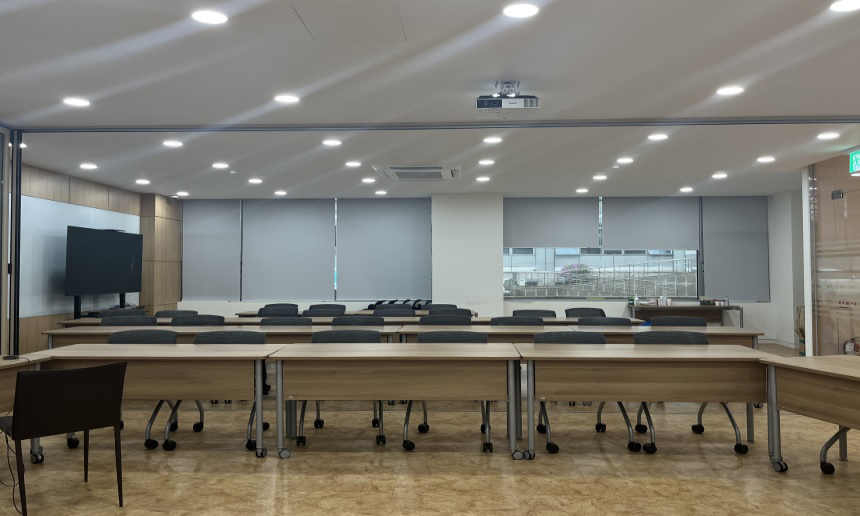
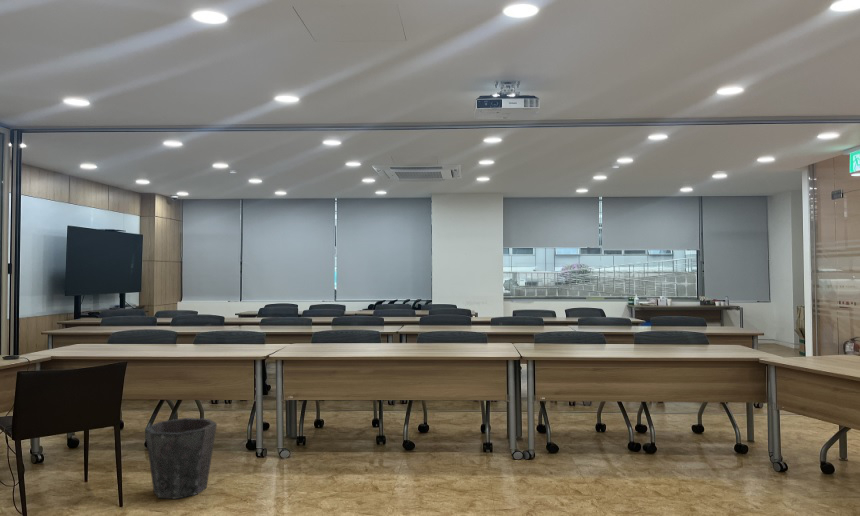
+ waste bin (180, 457)
